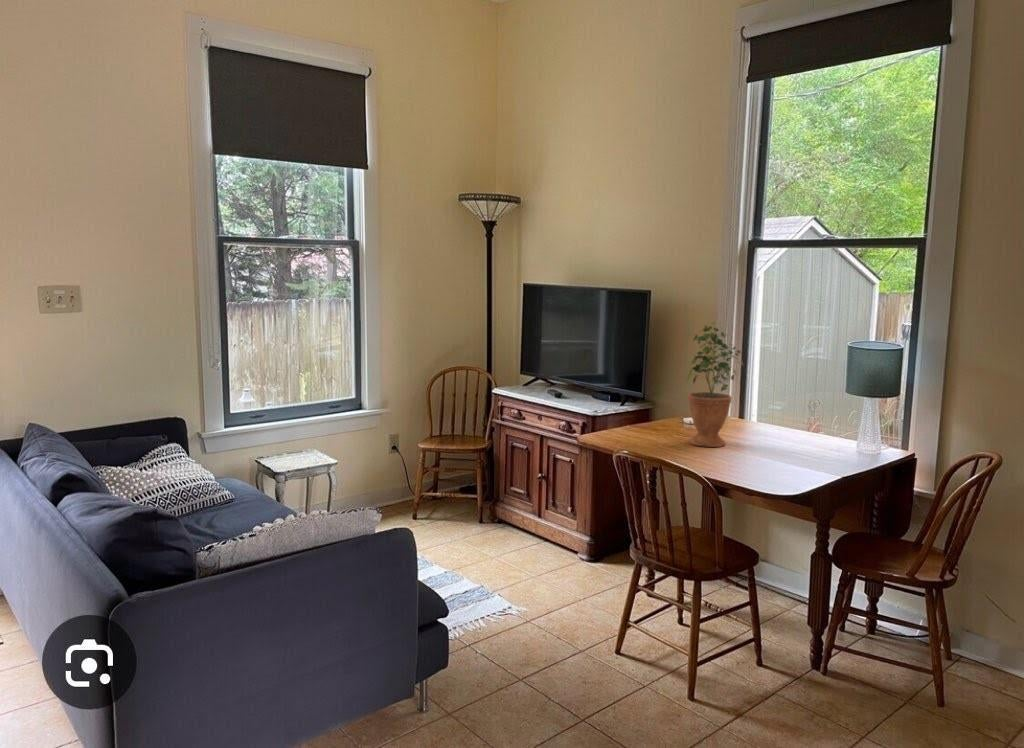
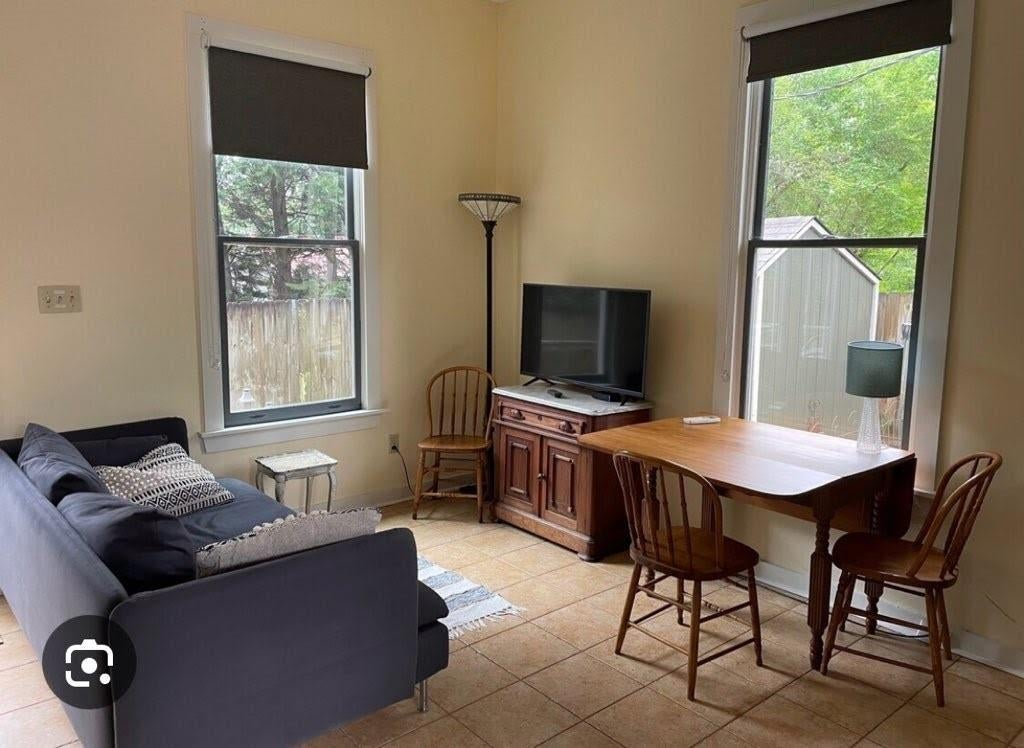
- potted plant (714, 383)
